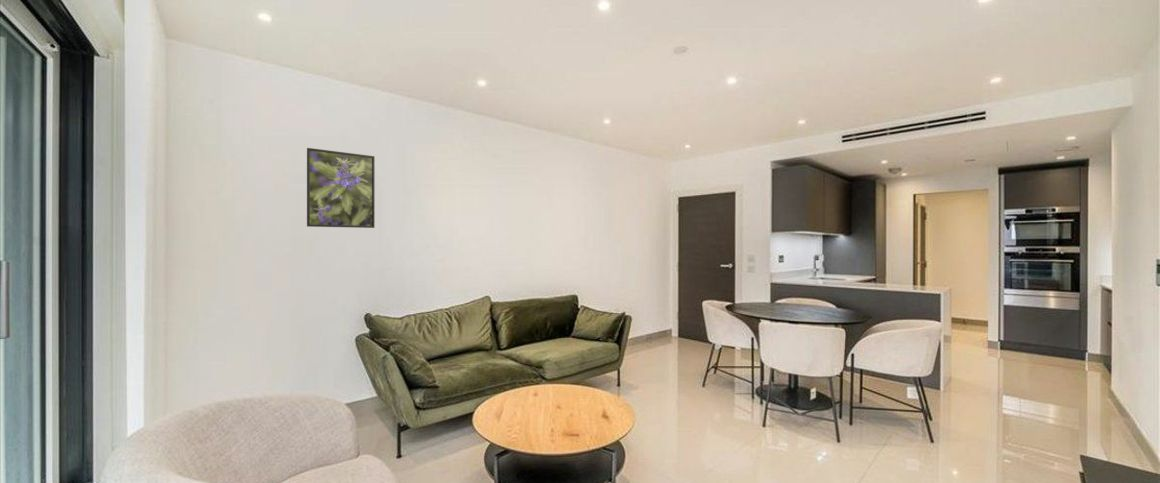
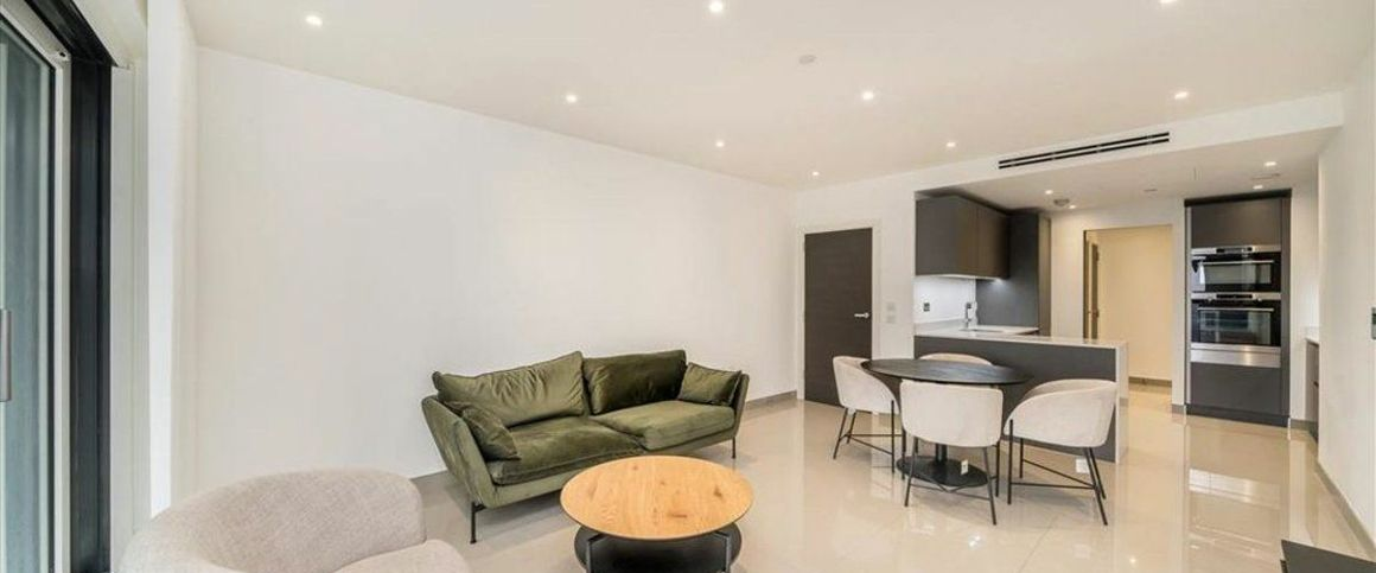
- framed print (342, 189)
